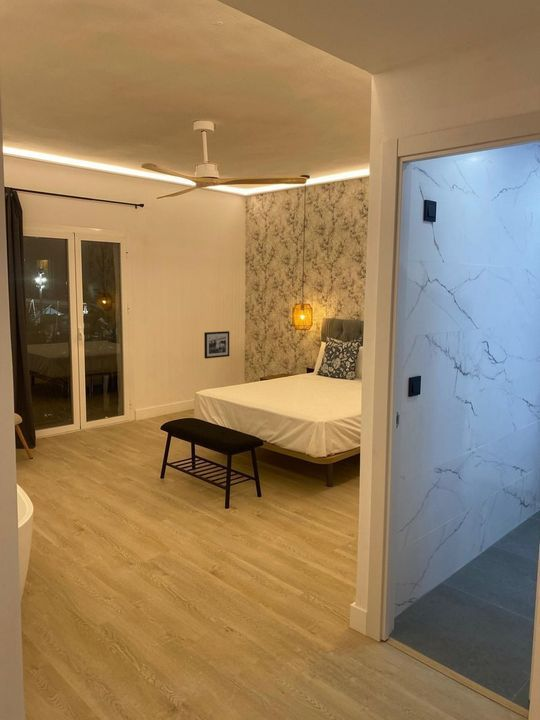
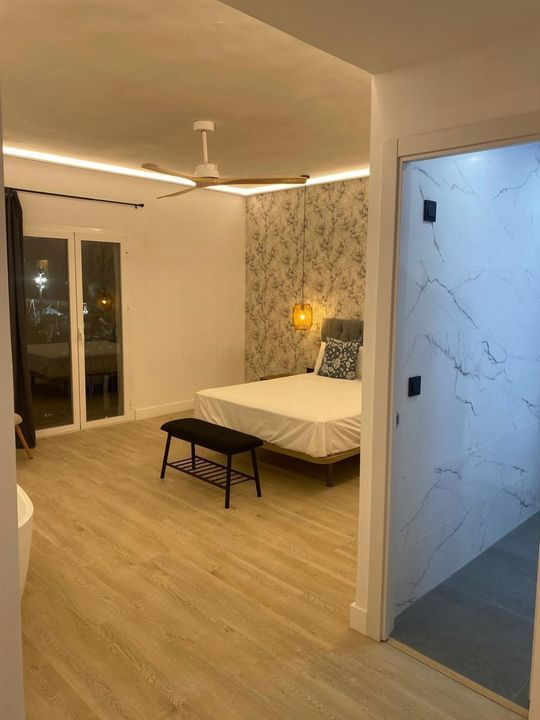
- picture frame (217, 344)
